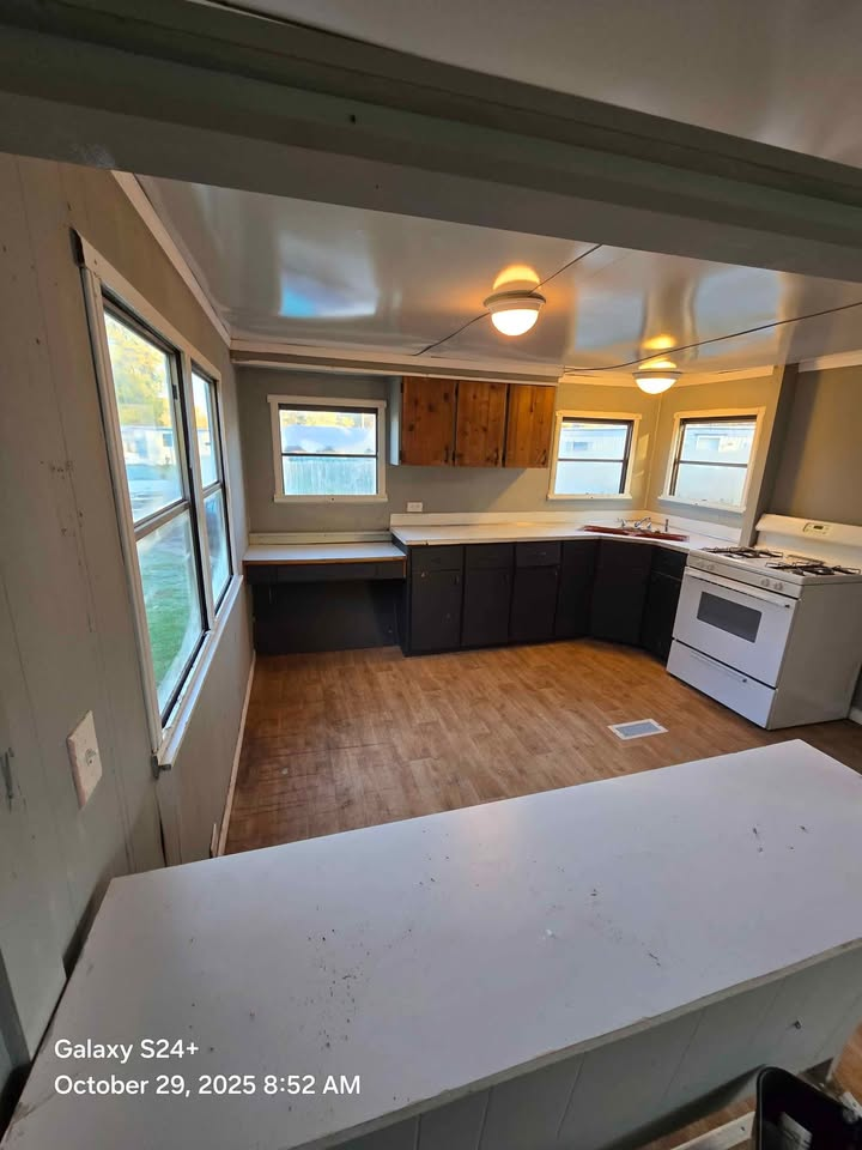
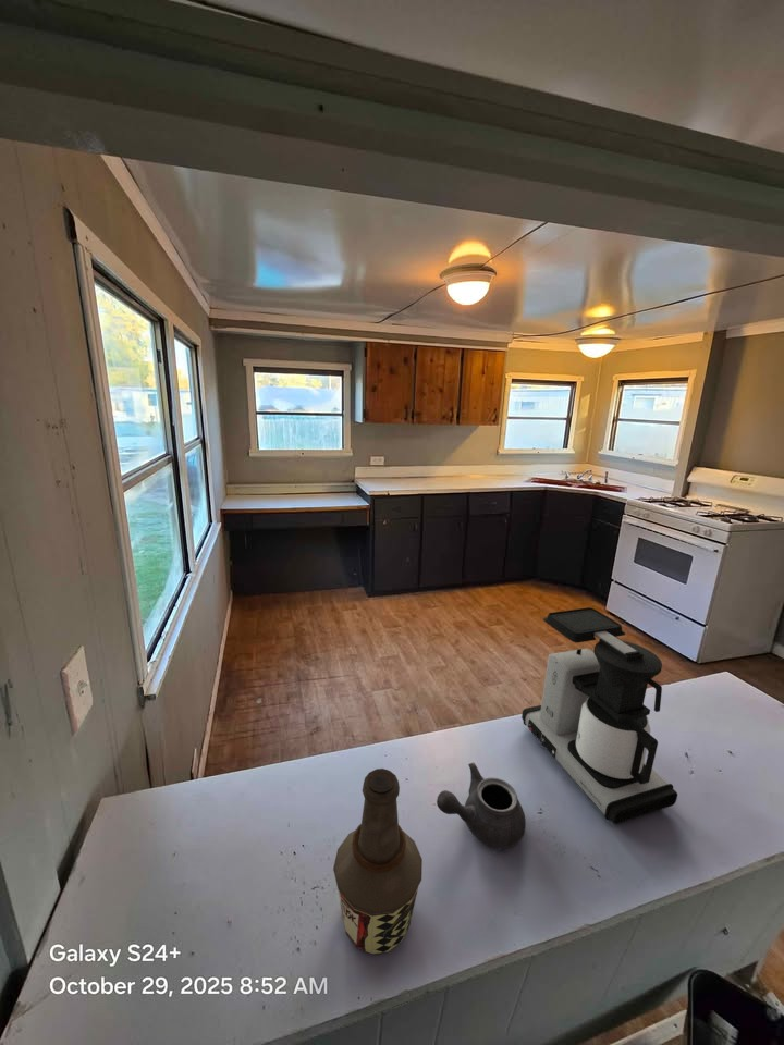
+ coffee maker (599, 702)
+ teapot (478, 803)
+ bottle (378, 846)
